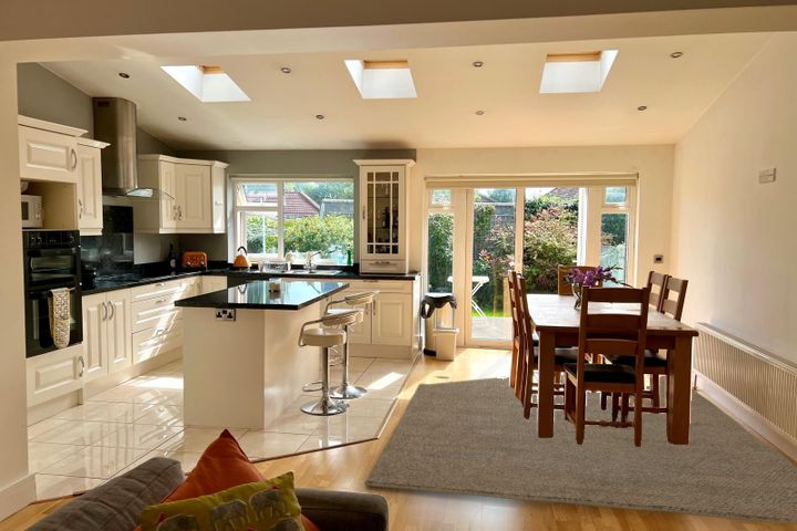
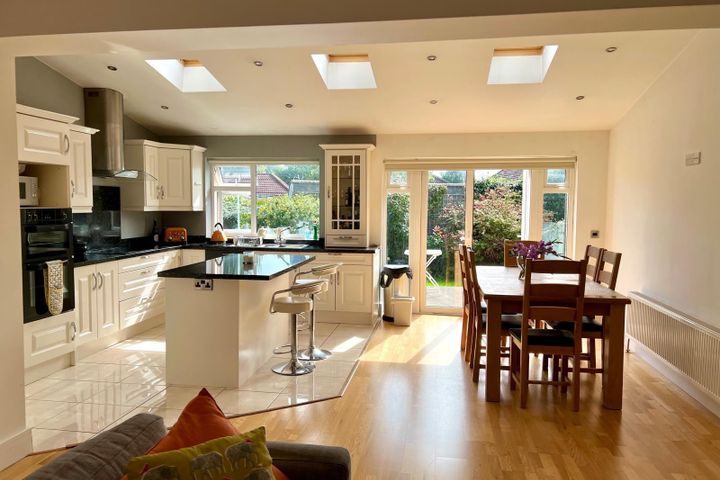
- rug (562, 410)
